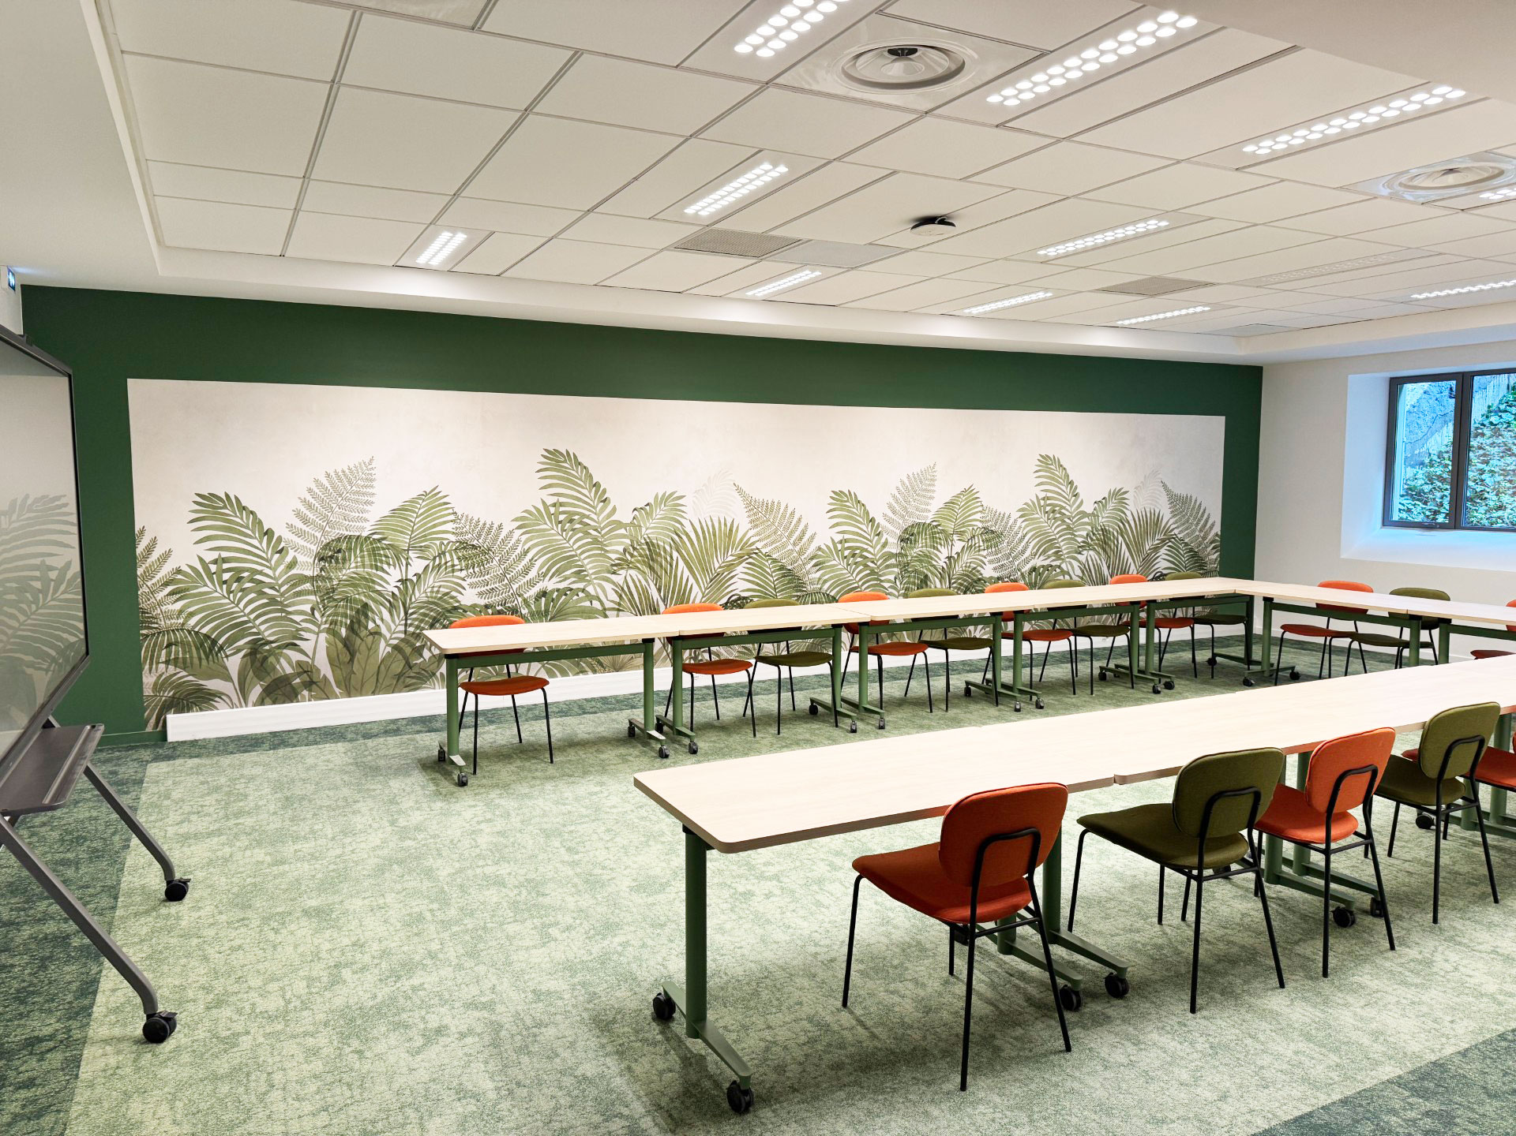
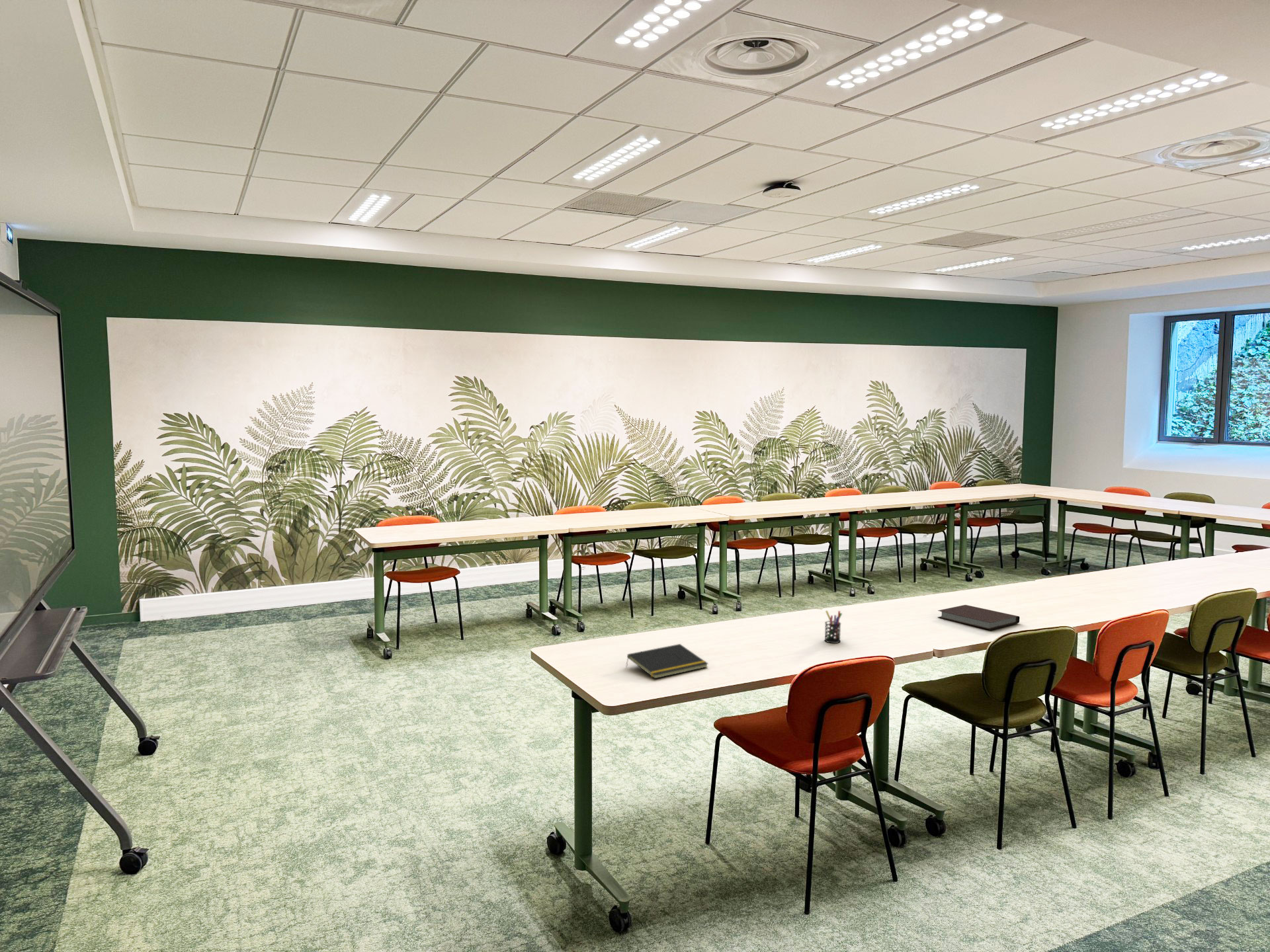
+ pen holder (835, 625)
+ notepad (667, 660)
+ notebook (978, 616)
